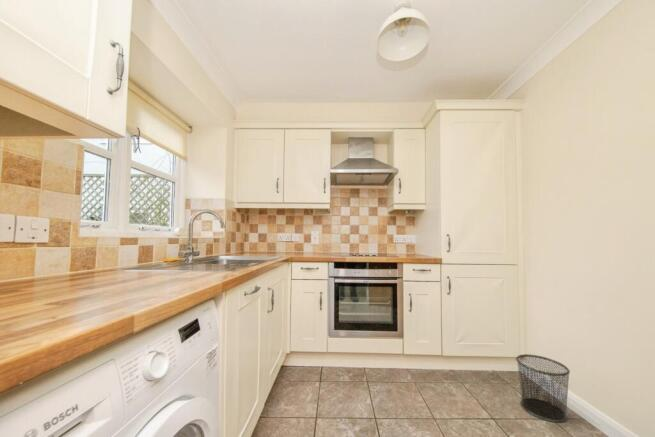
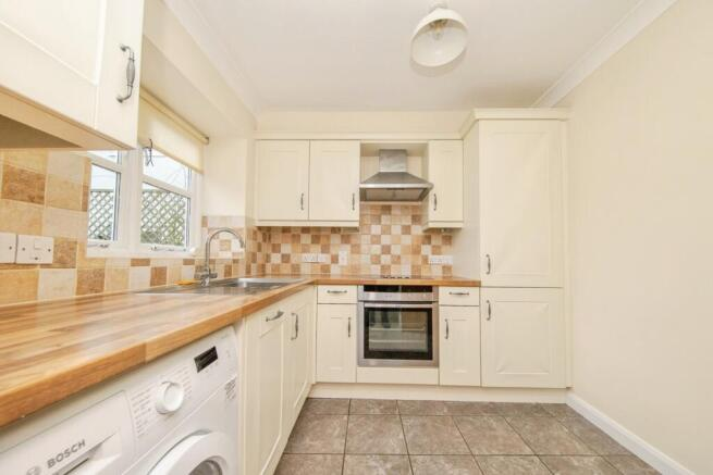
- waste bin (541, 386)
